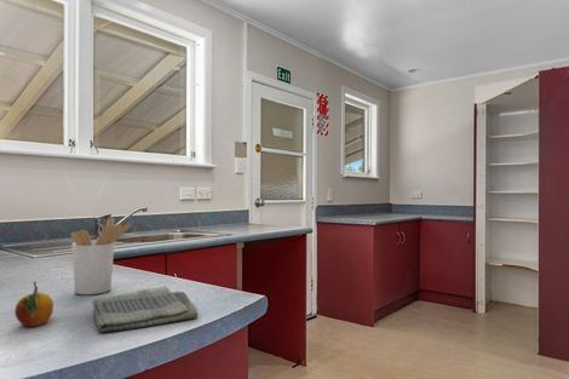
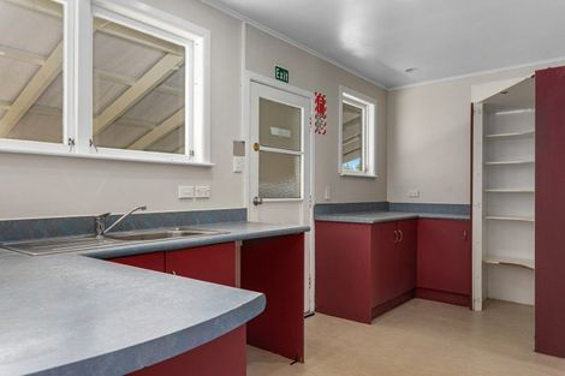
- fruit (33, 305)
- dish towel (144, 305)
- utensil holder (100, 255)
